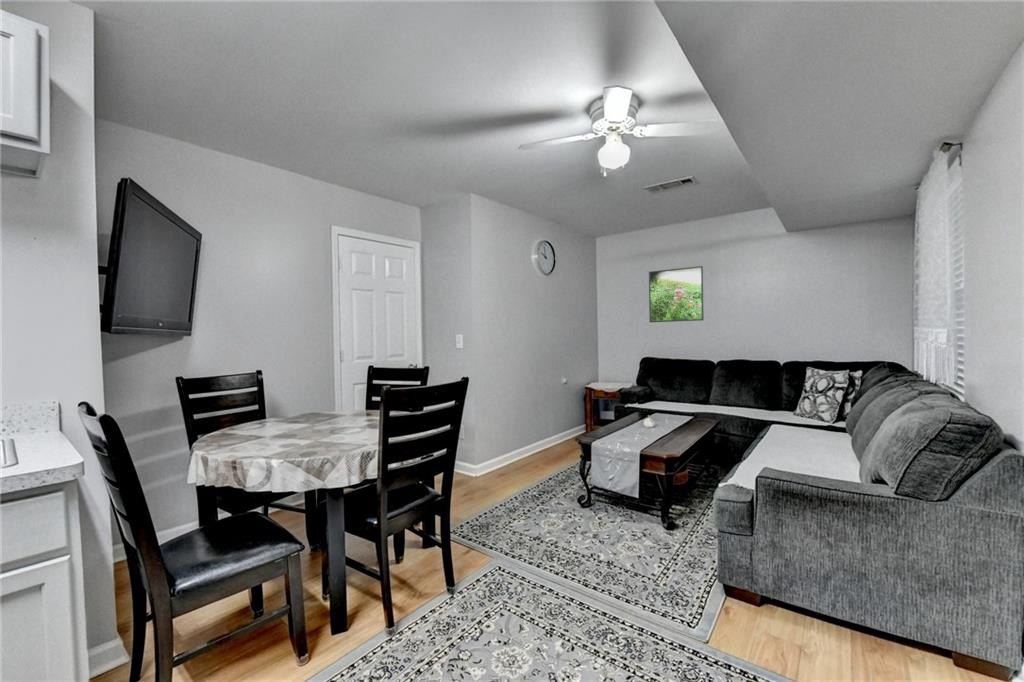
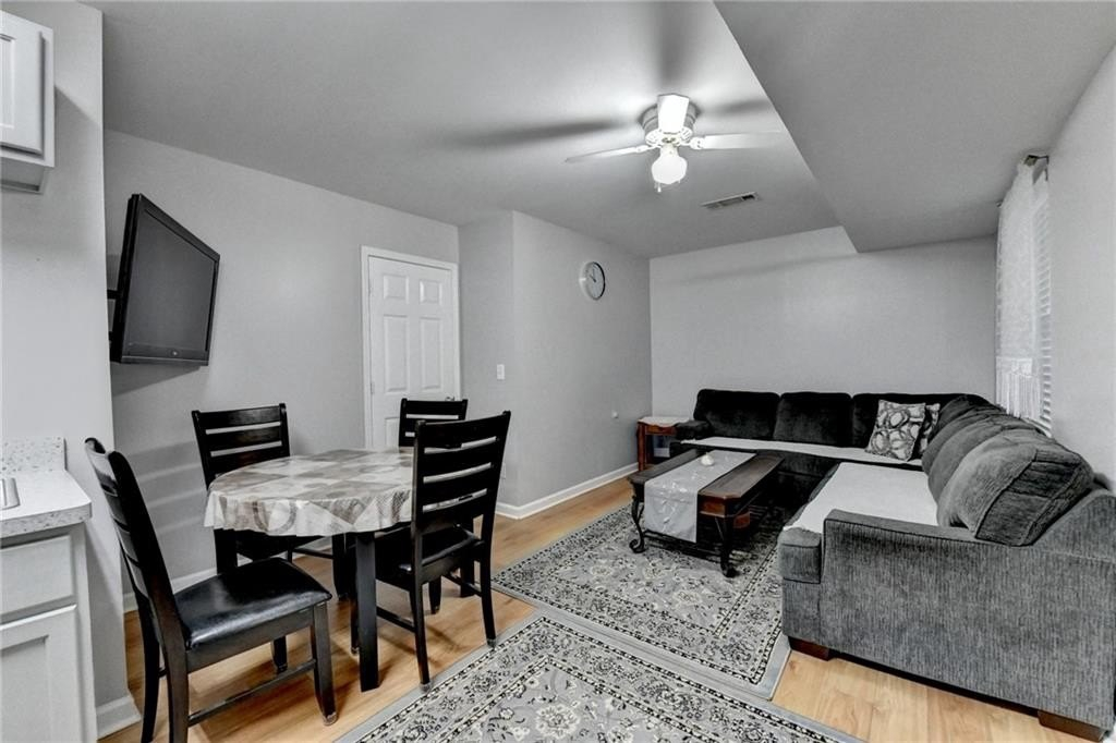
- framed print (675, 295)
